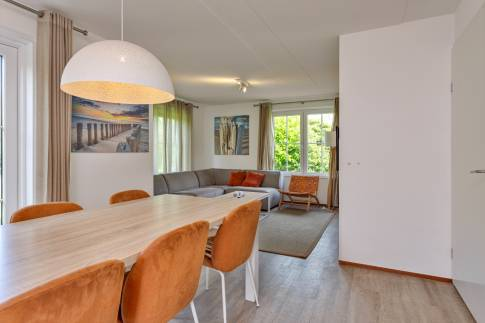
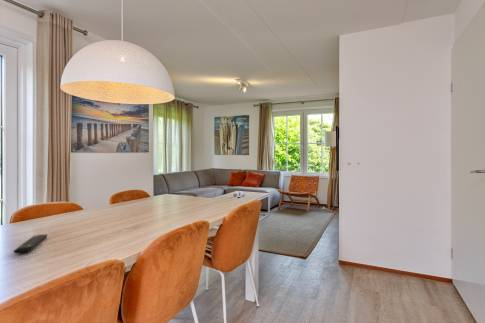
+ remote control (32, 243)
